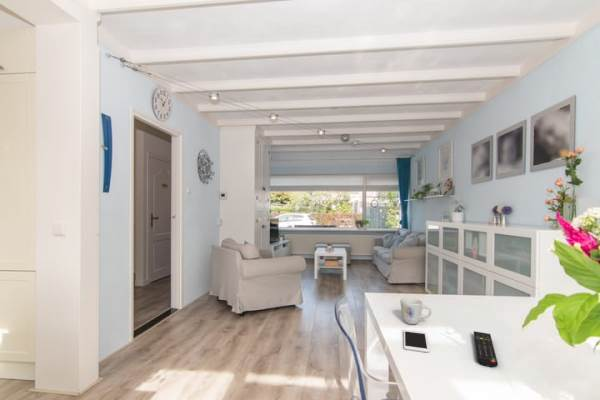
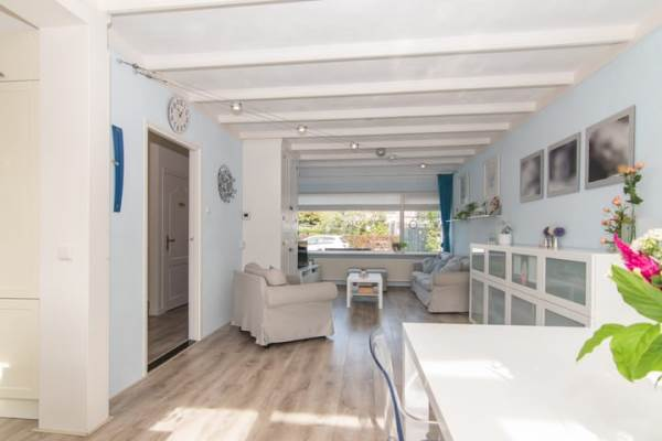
- remote control (484, 348)
- mug (415, 312)
- cell phone (415, 340)
